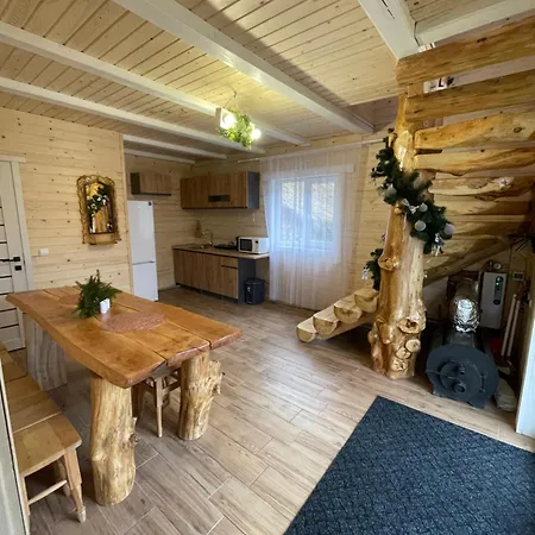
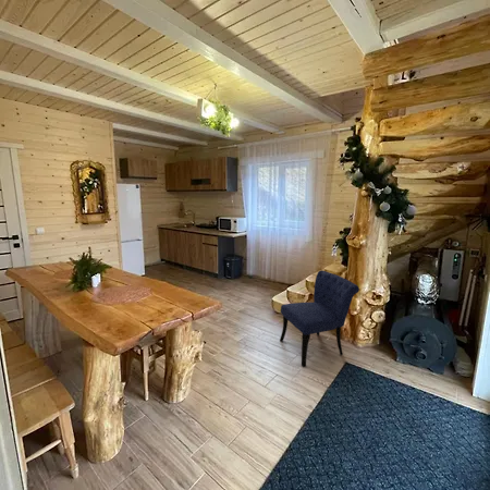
+ chair (317, 314)
